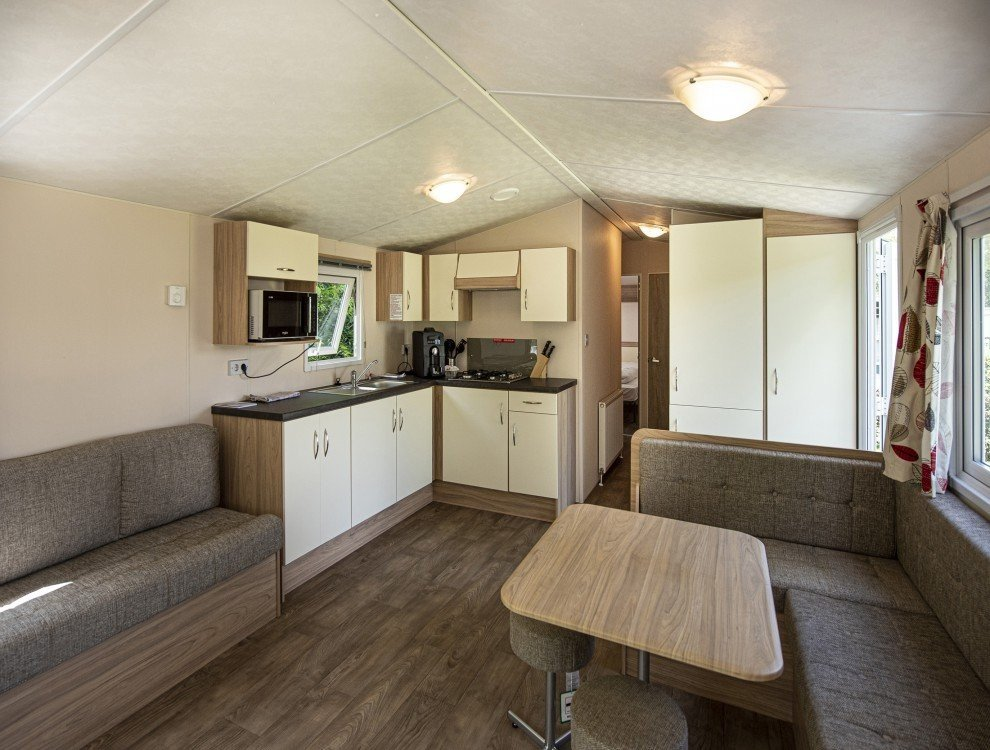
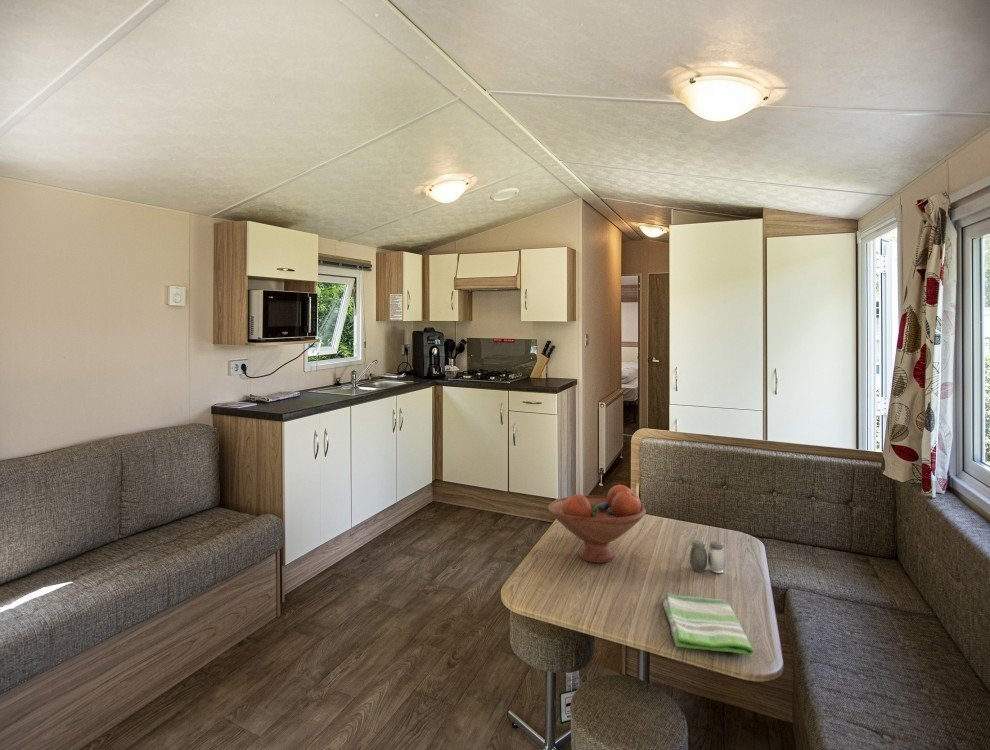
+ fruit bowl (596, 522)
+ salt and pepper shaker (706, 555)
+ dish towel (704, 621)
